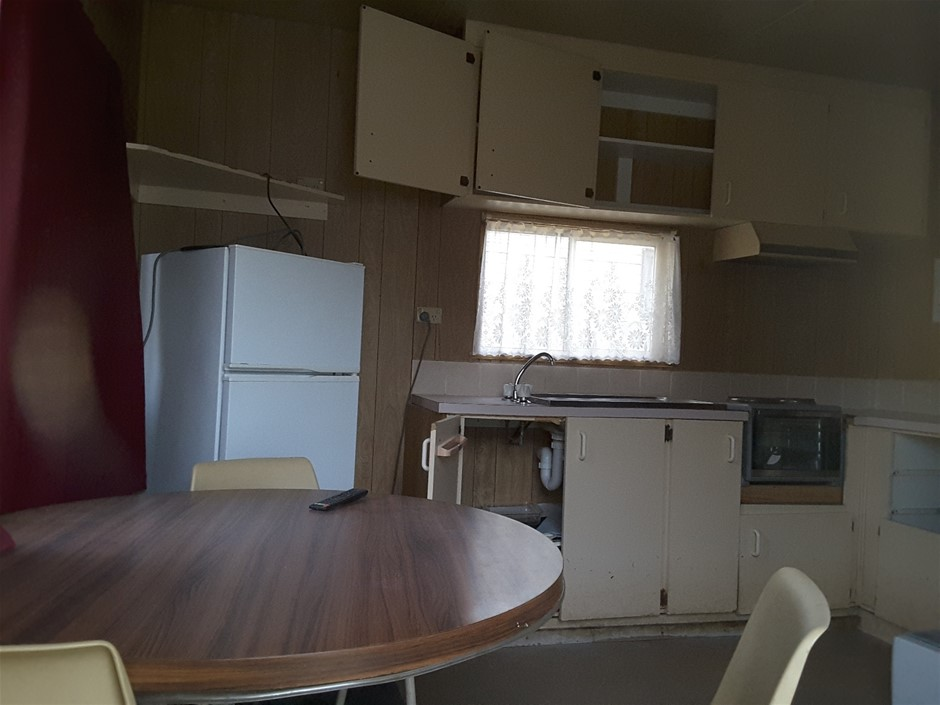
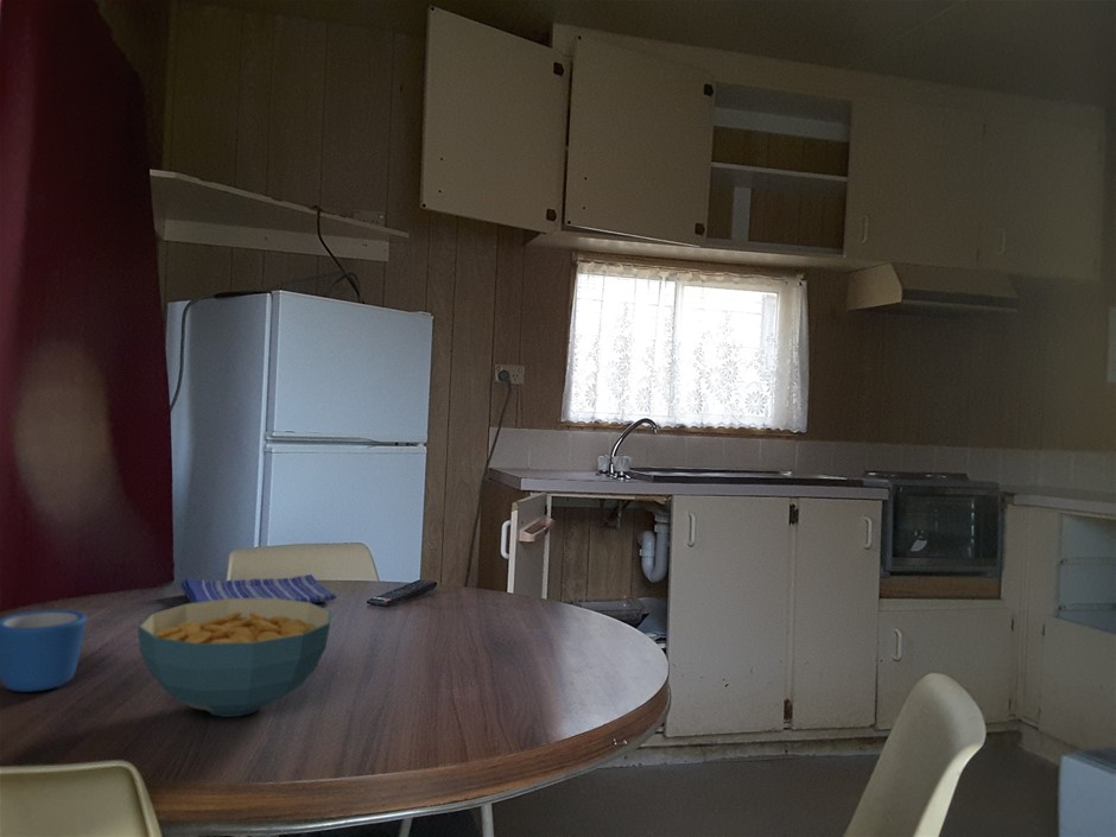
+ dish towel (256, 590)
+ mug (39, 648)
+ cereal bowl (237, 662)
